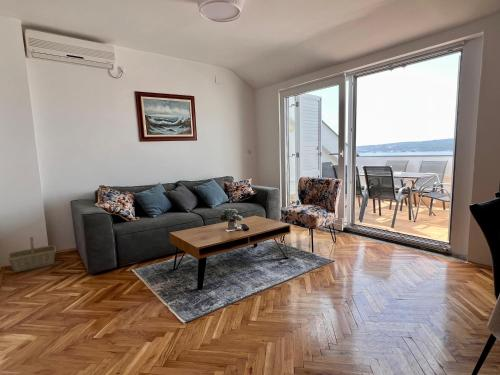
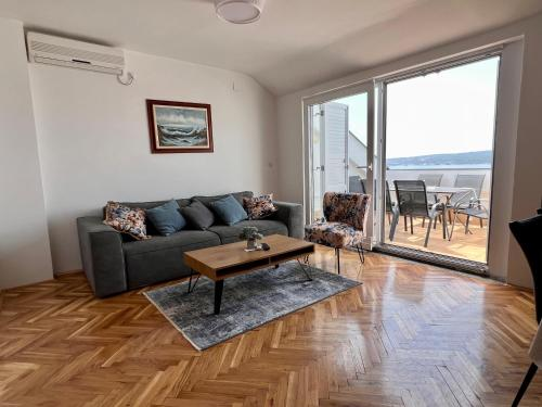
- basket (32, 252)
